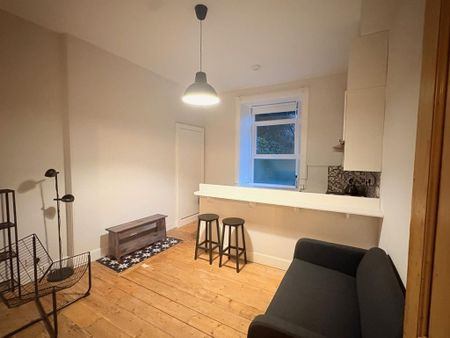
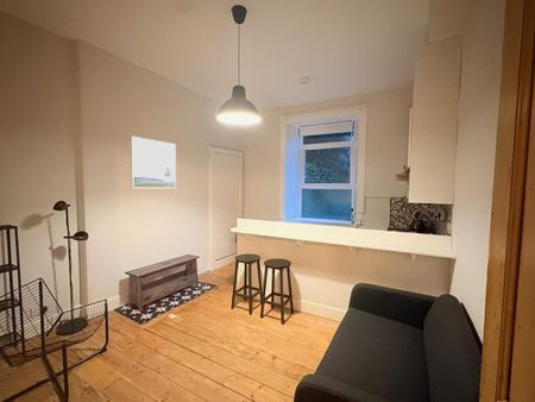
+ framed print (155, 164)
